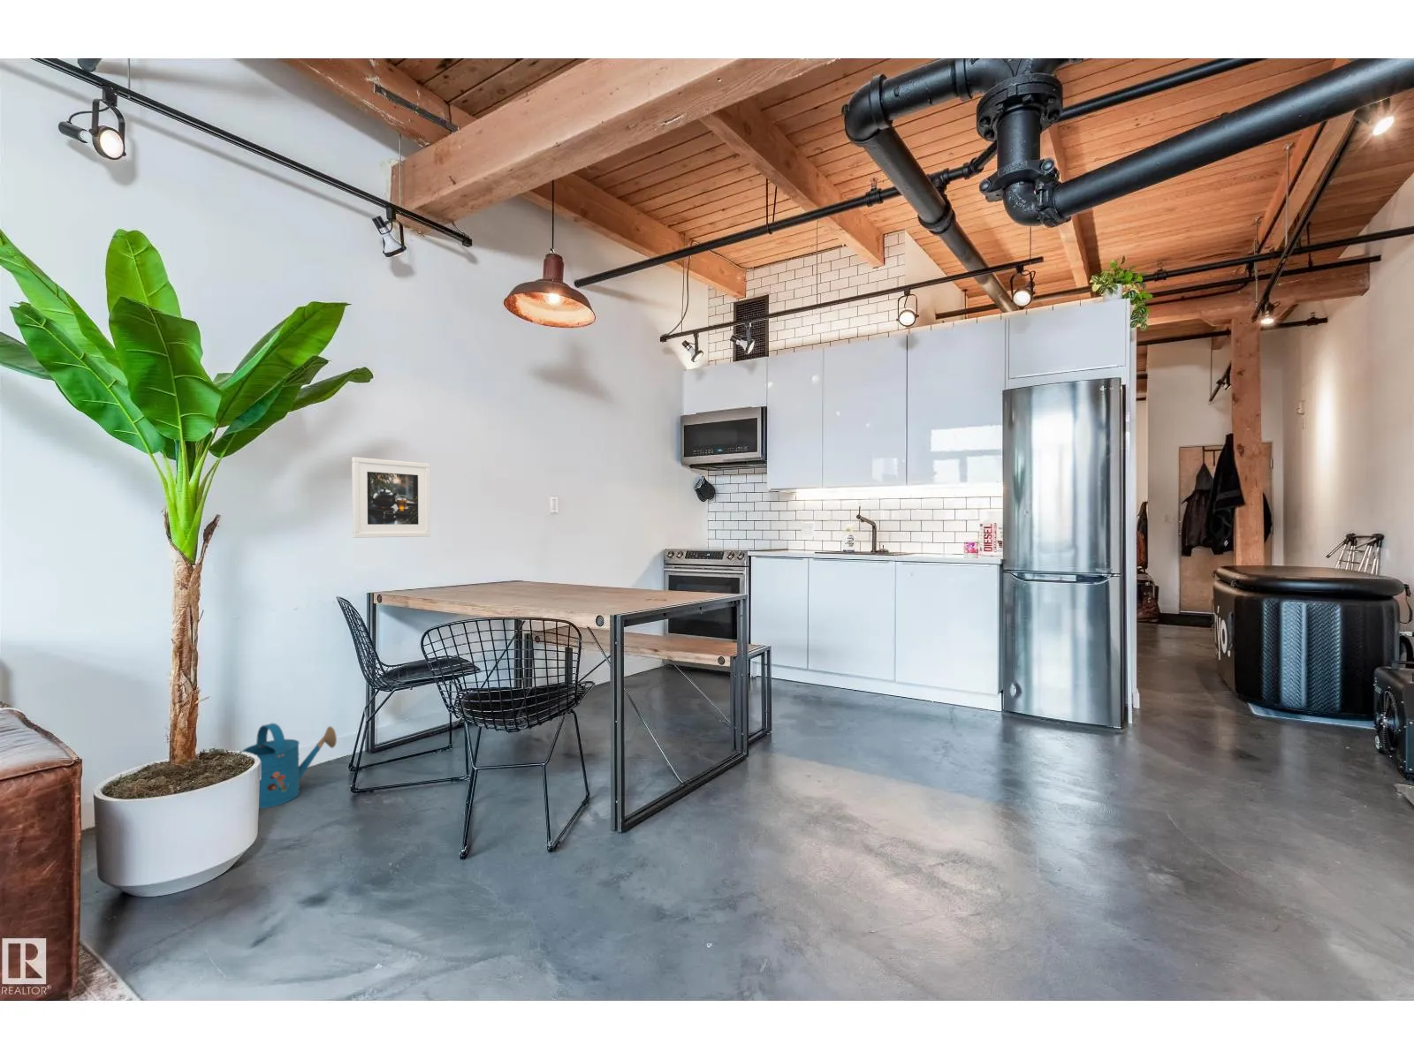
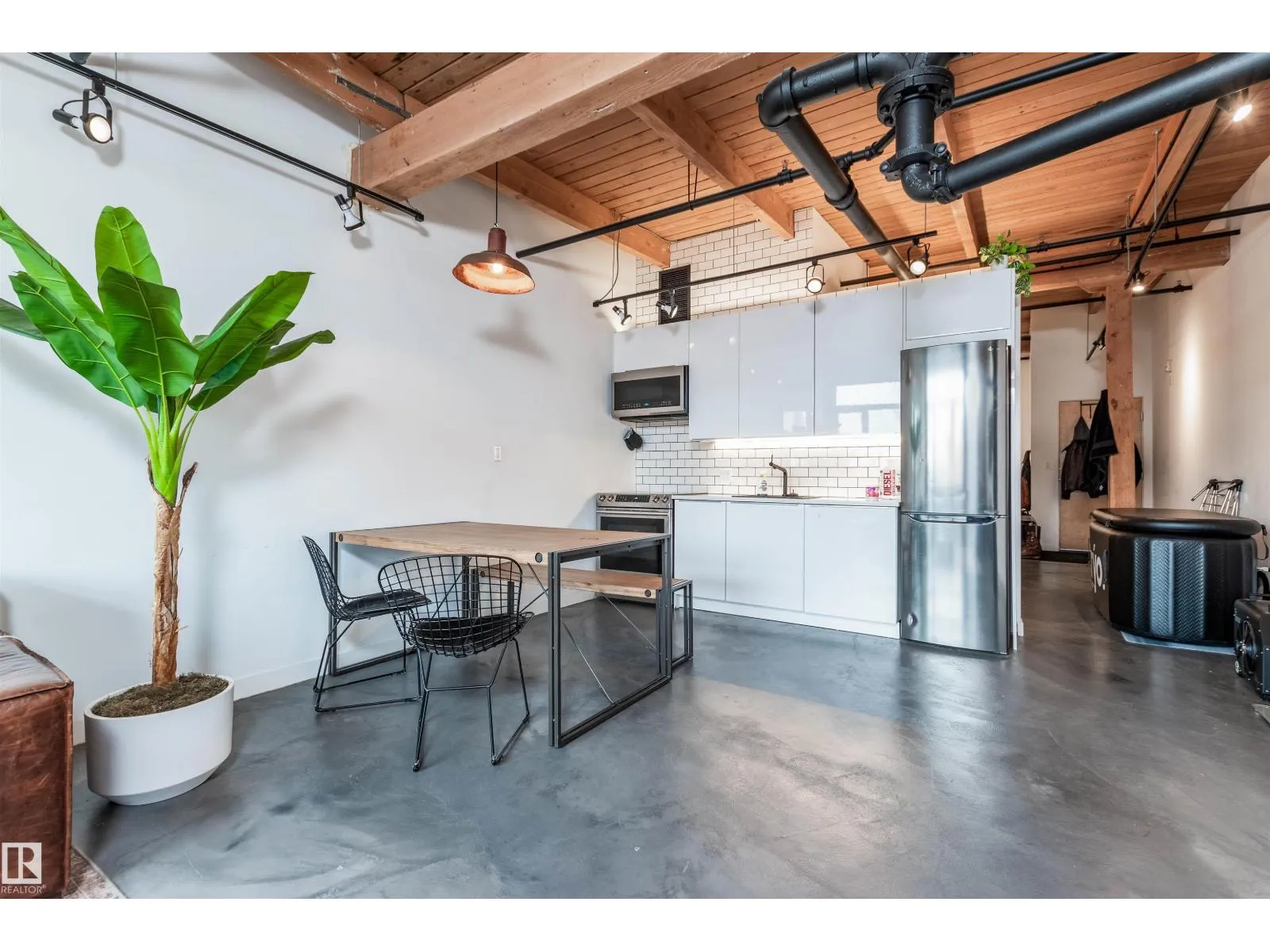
- watering can (289, 756)
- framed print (392, 498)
